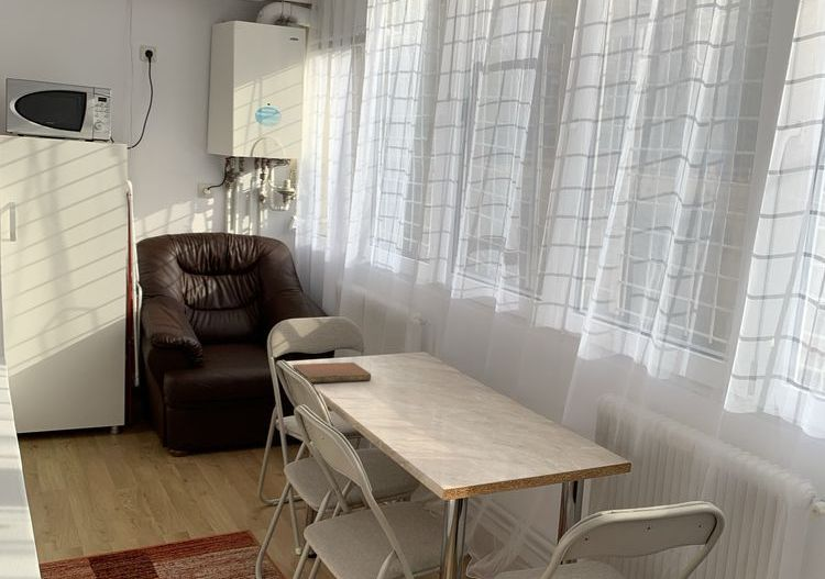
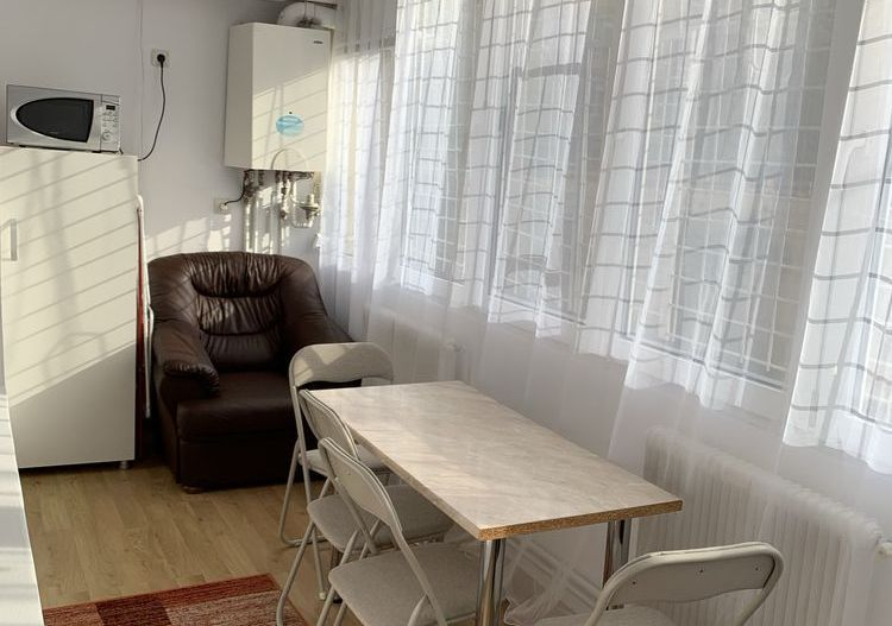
- notebook (330, 372)
